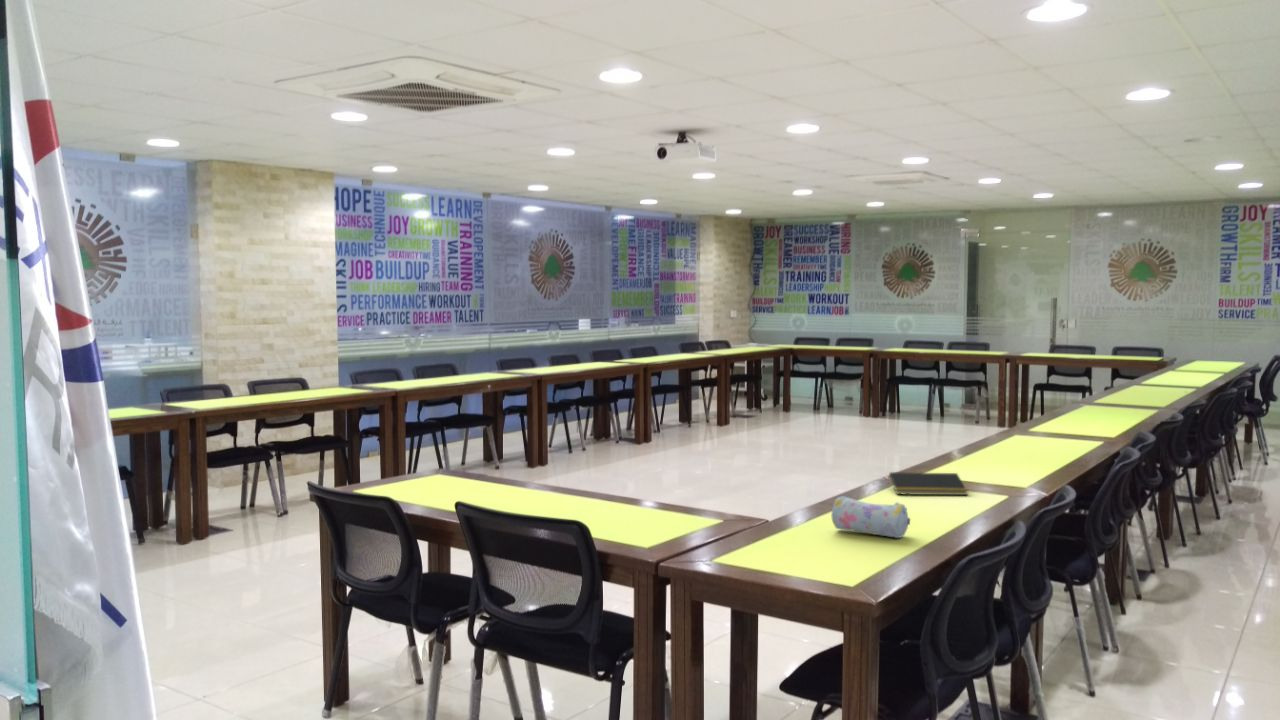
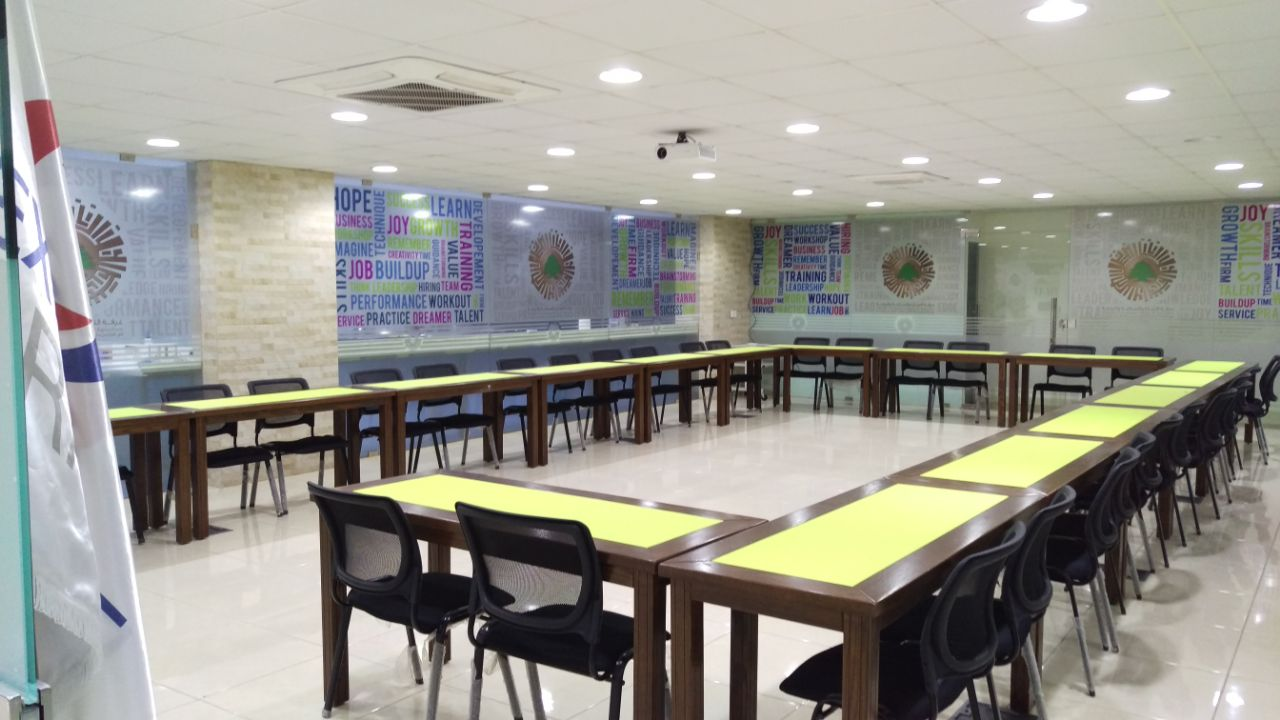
- pencil case (869, 516)
- notepad (927, 483)
